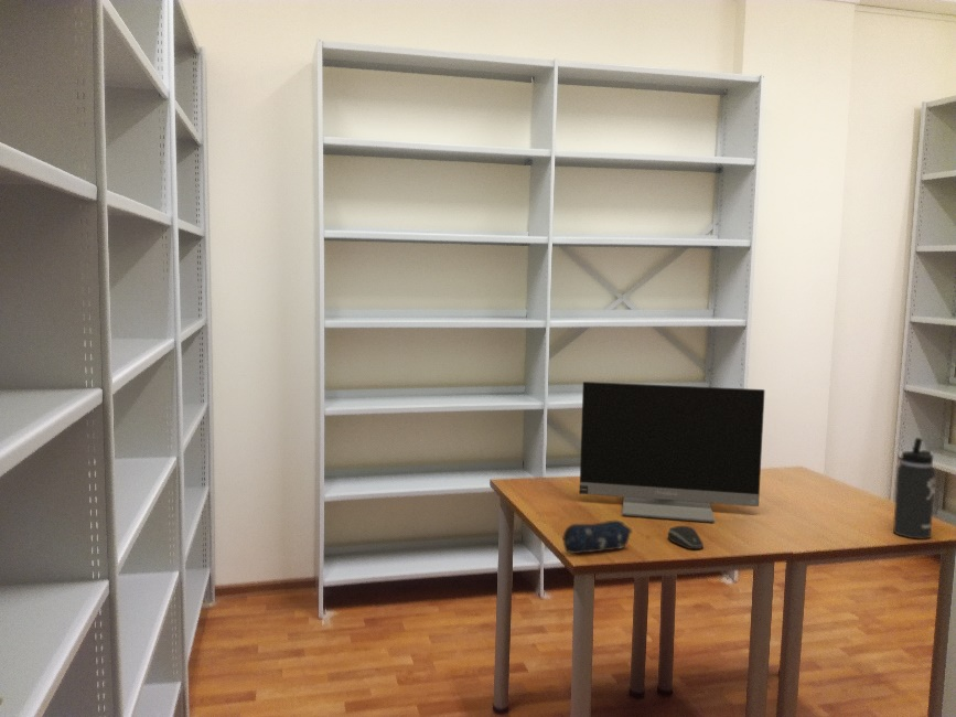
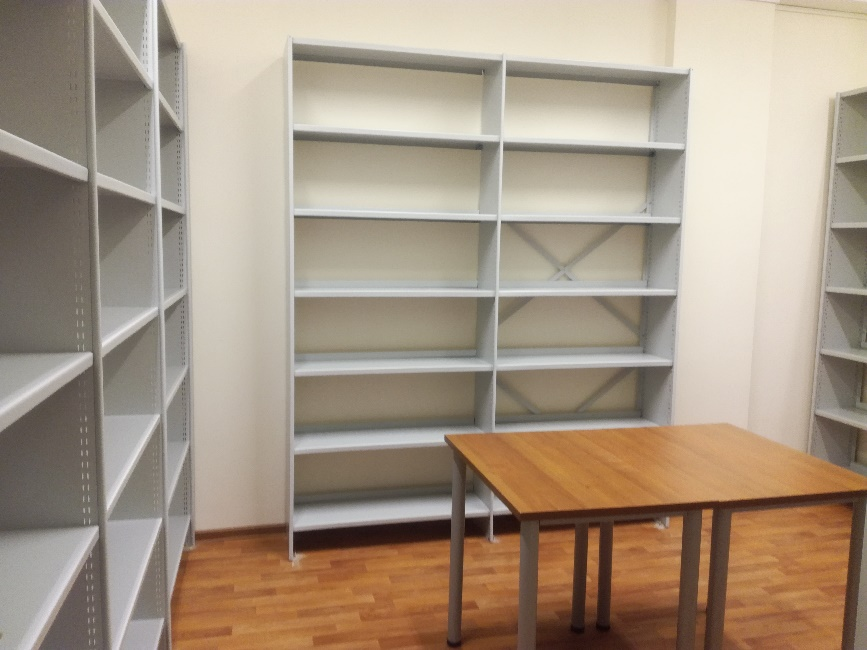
- computer mouse (685, 535)
- monitor (668, 447)
- pencil case (595, 536)
- thermos bottle (916, 485)
